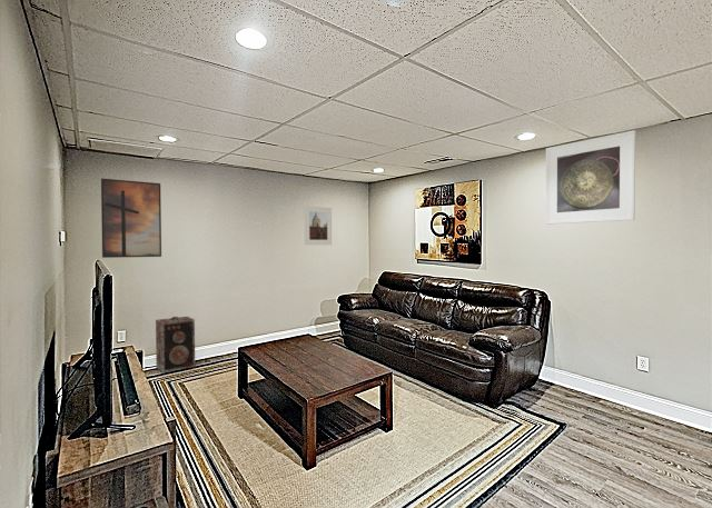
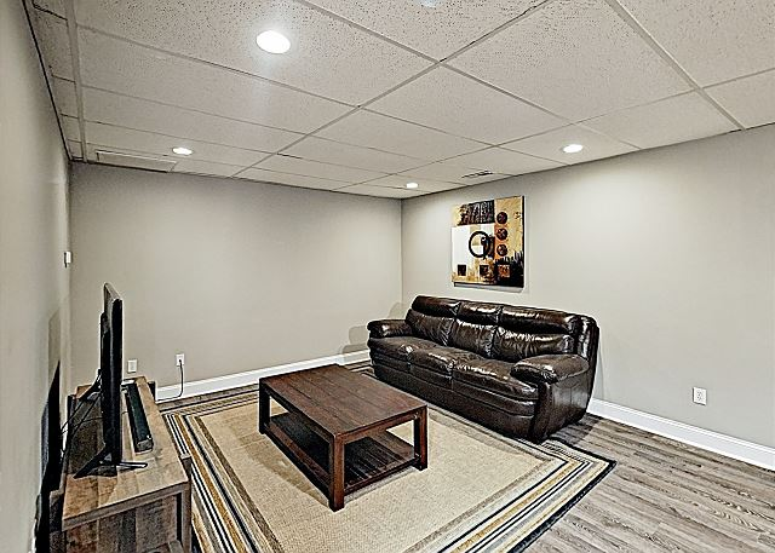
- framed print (132, 219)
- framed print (586, 181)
- speaker (175, 341)
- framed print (318, 226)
